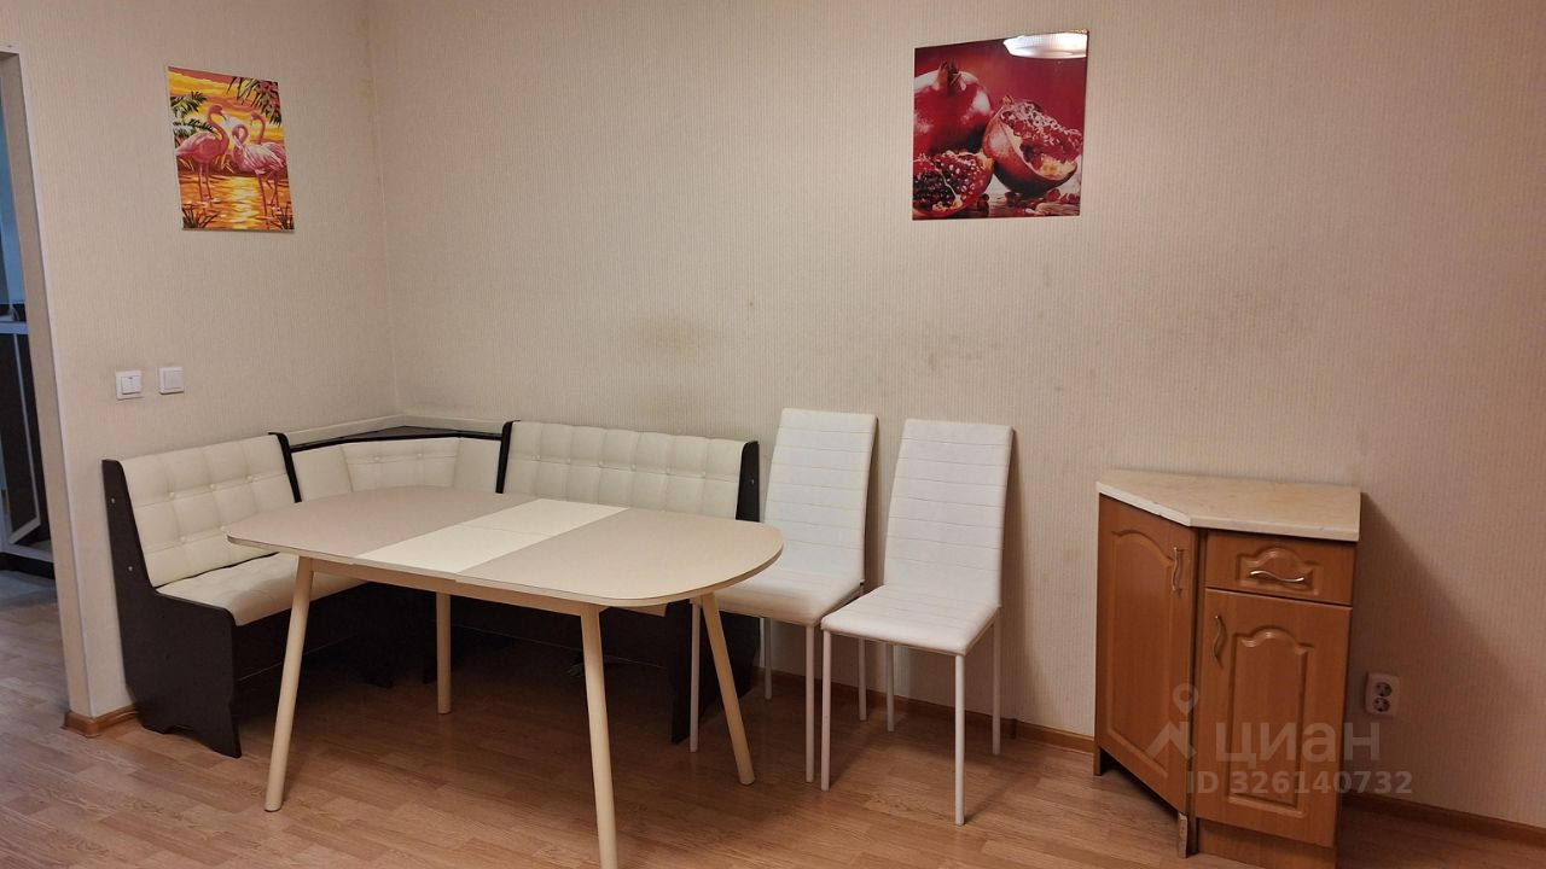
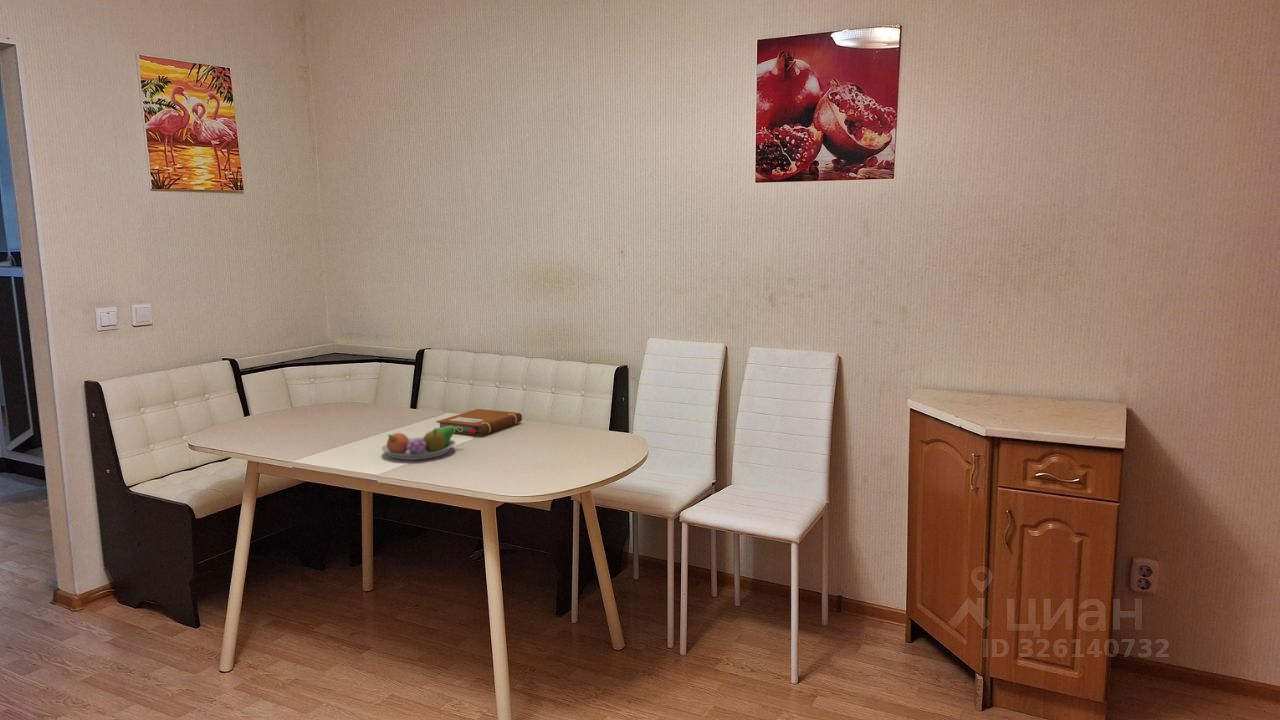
+ fruit bowl (421, 438)
+ notebook (479, 422)
